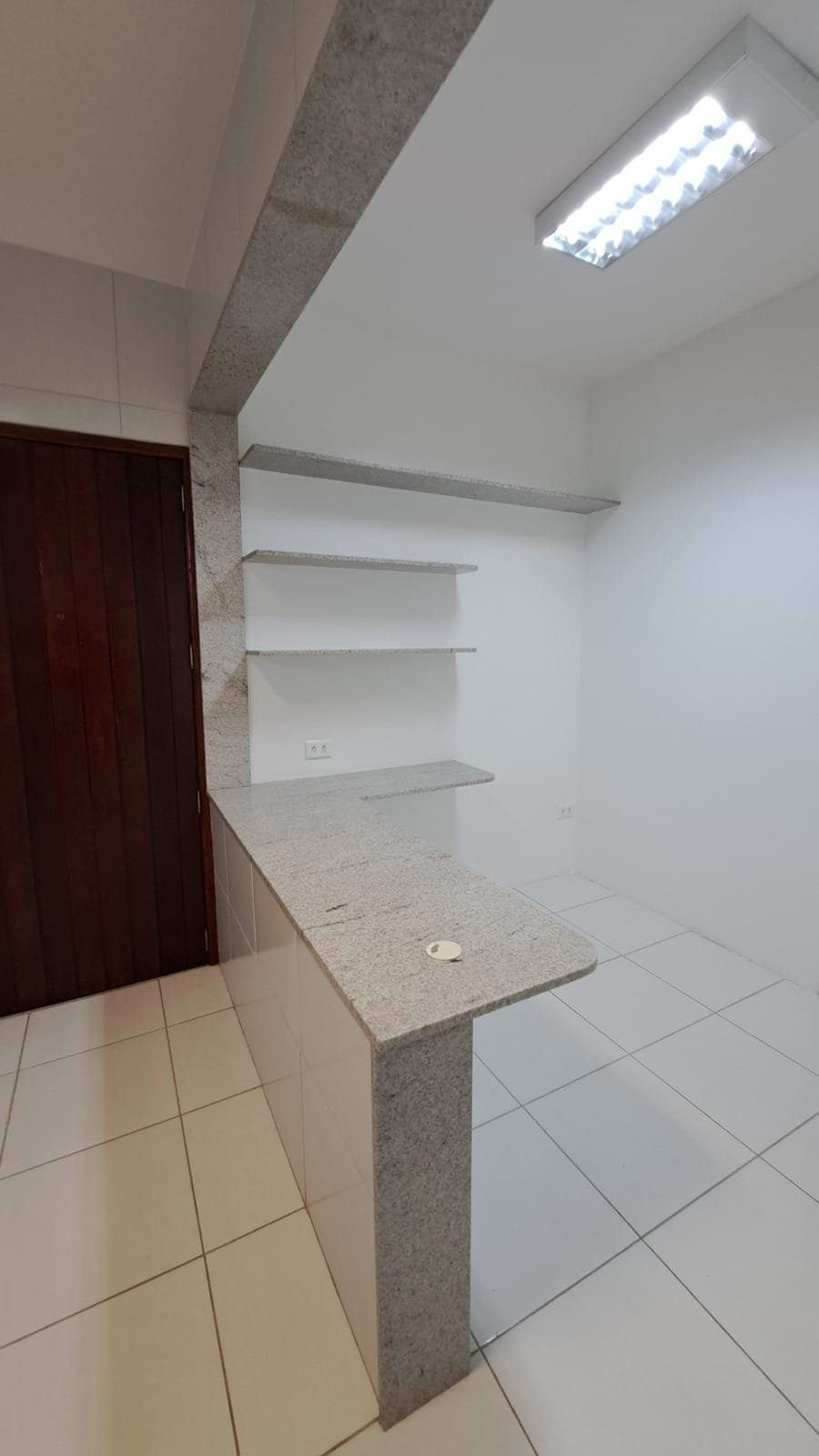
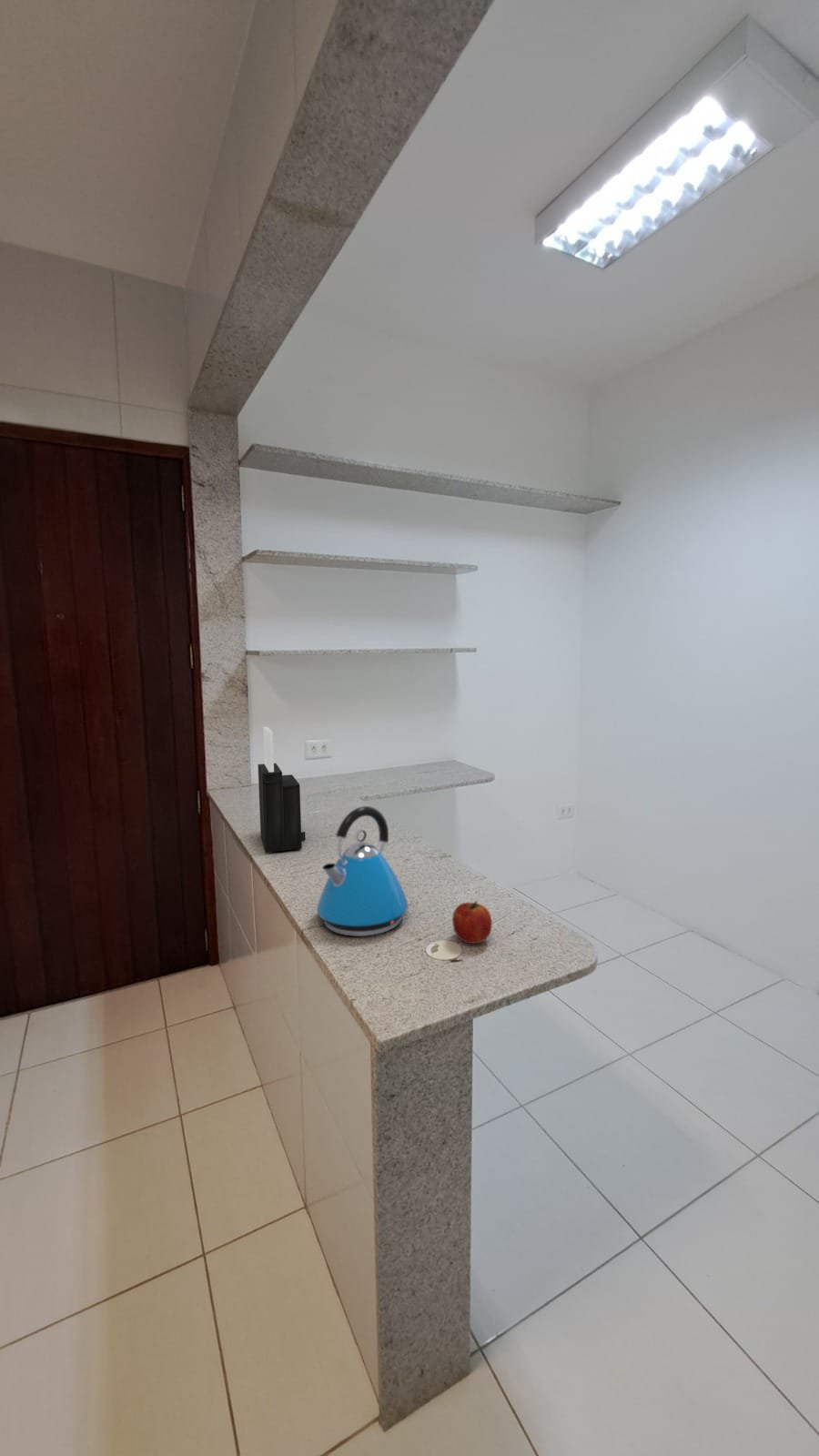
+ kettle (364, 862)
+ knife block (282, 785)
+ fruit (471, 920)
